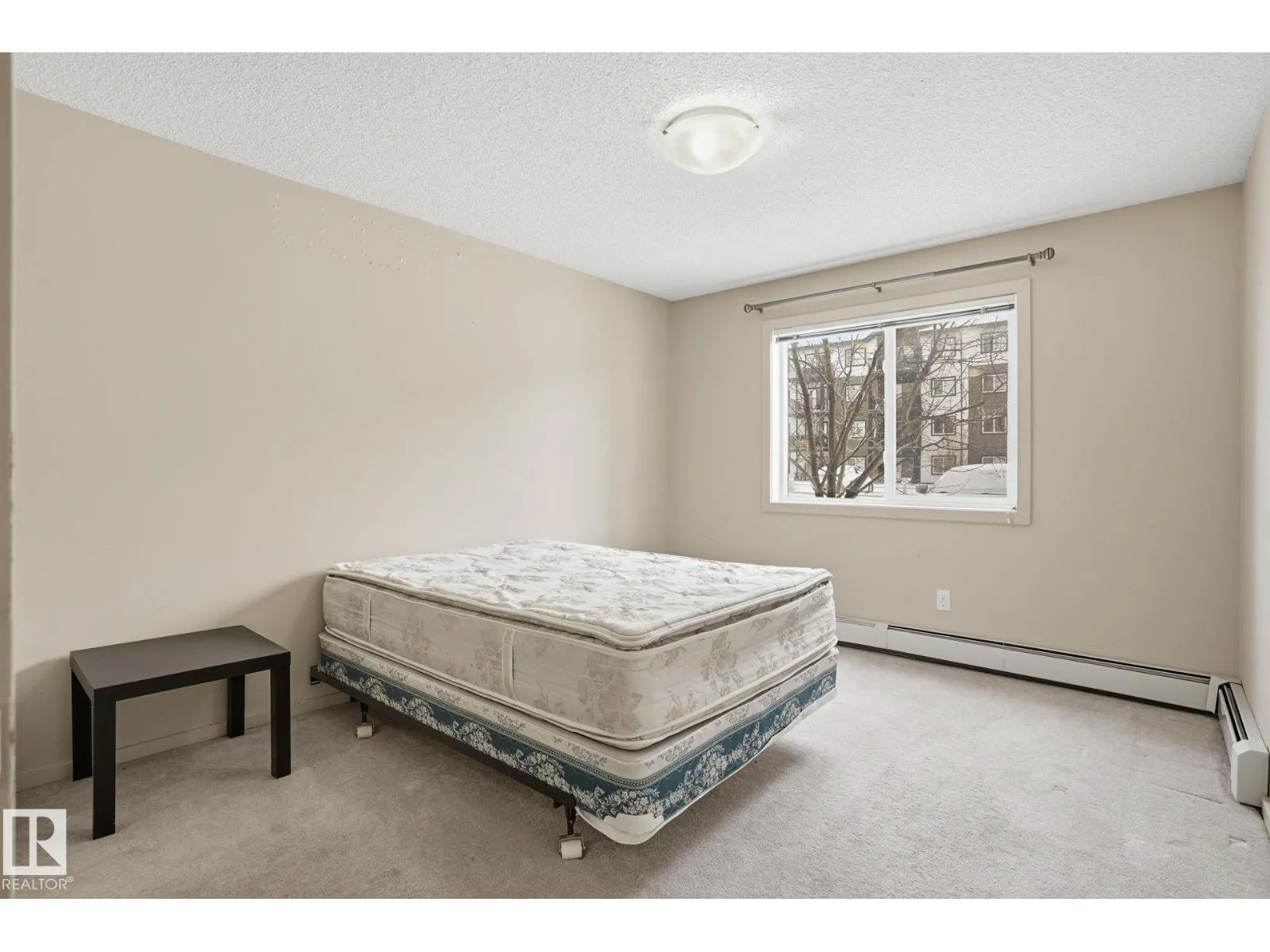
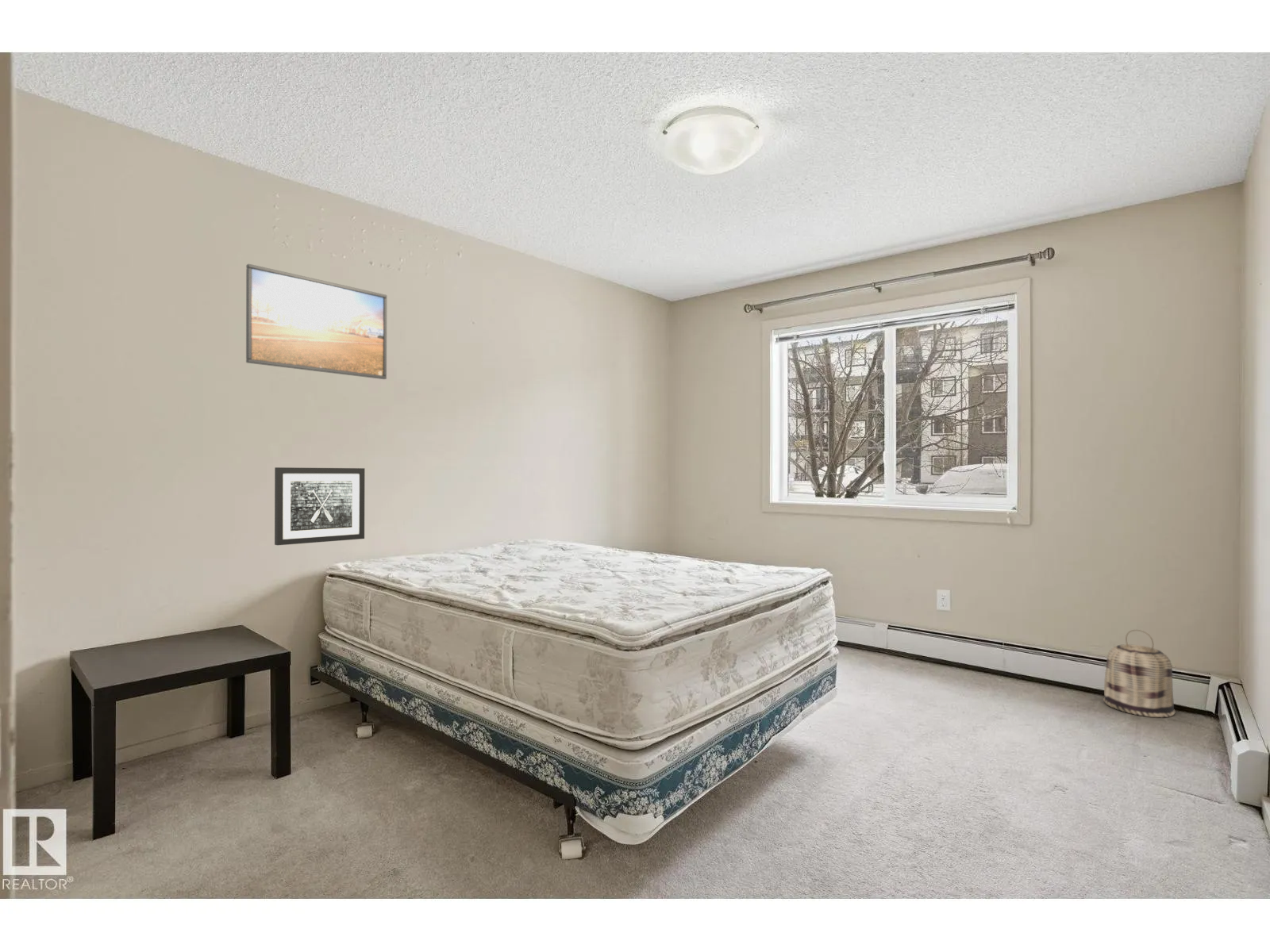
+ wall art (321, 505)
+ basket (1138, 668)
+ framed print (321, 326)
